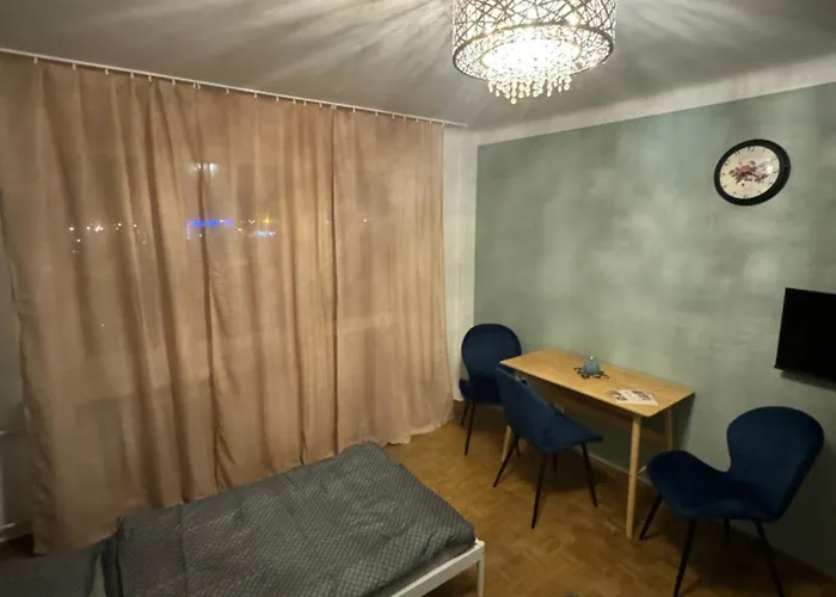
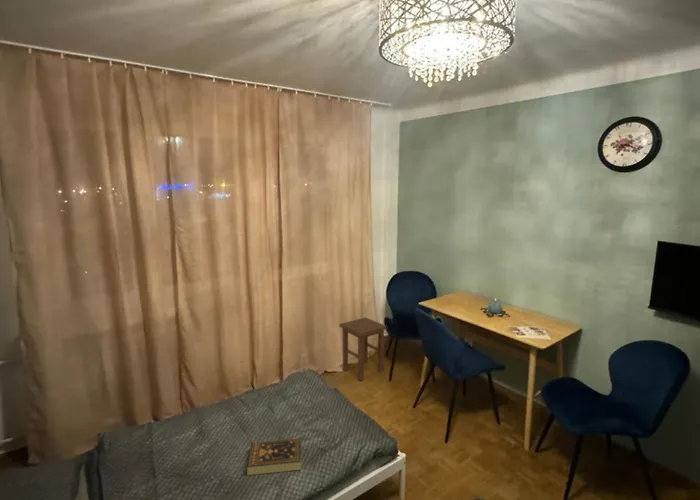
+ stool (363, 348)
+ book (275, 455)
